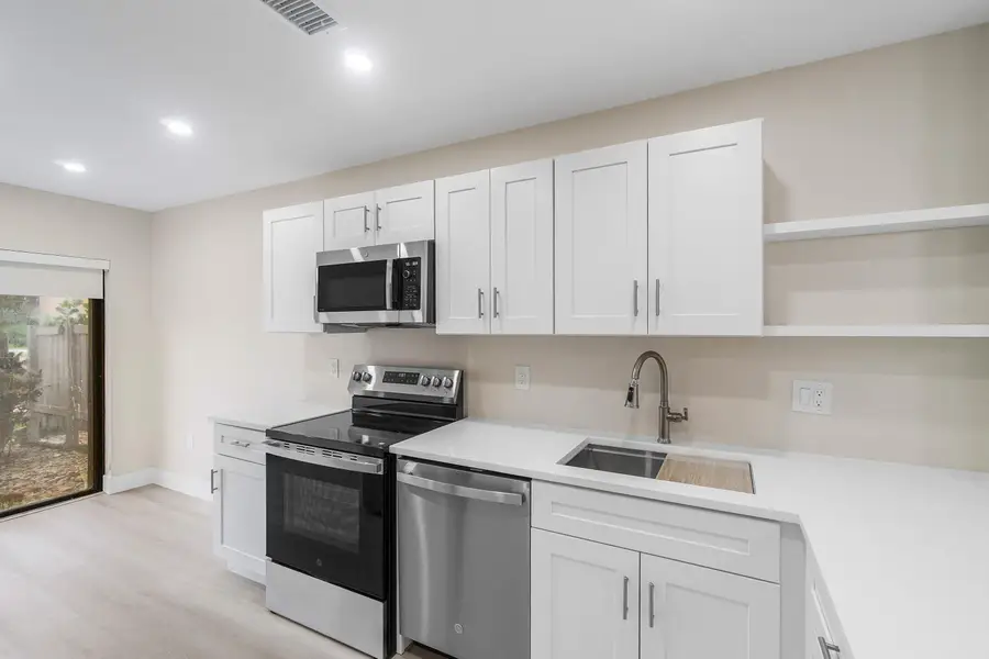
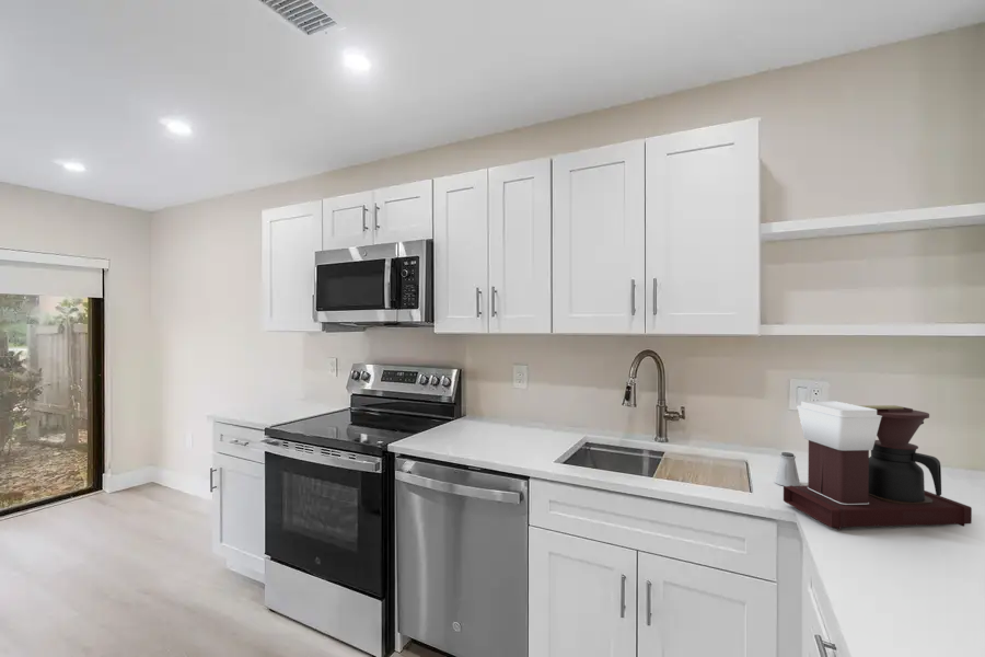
+ coffee maker (872, 459)
+ saltshaker (787, 468)
